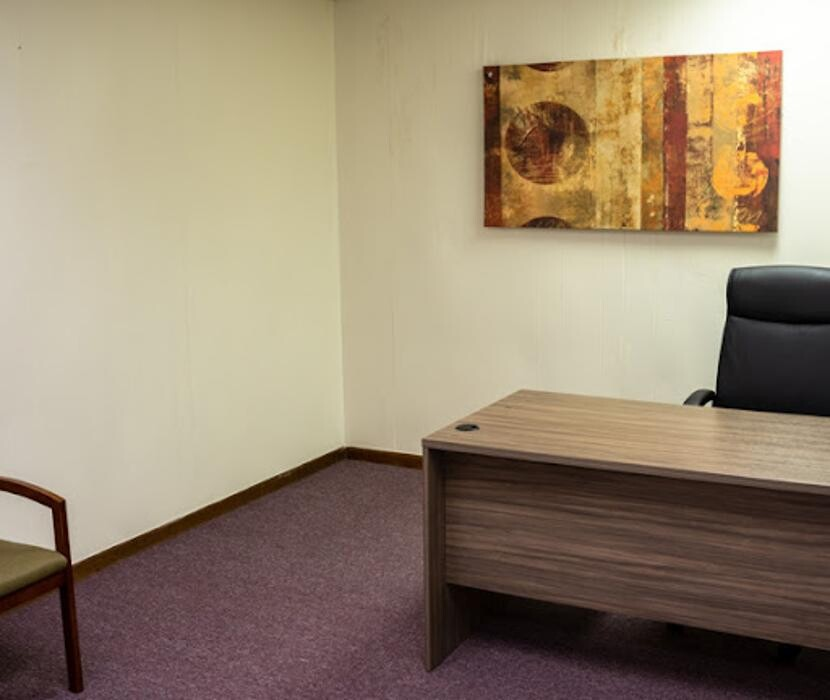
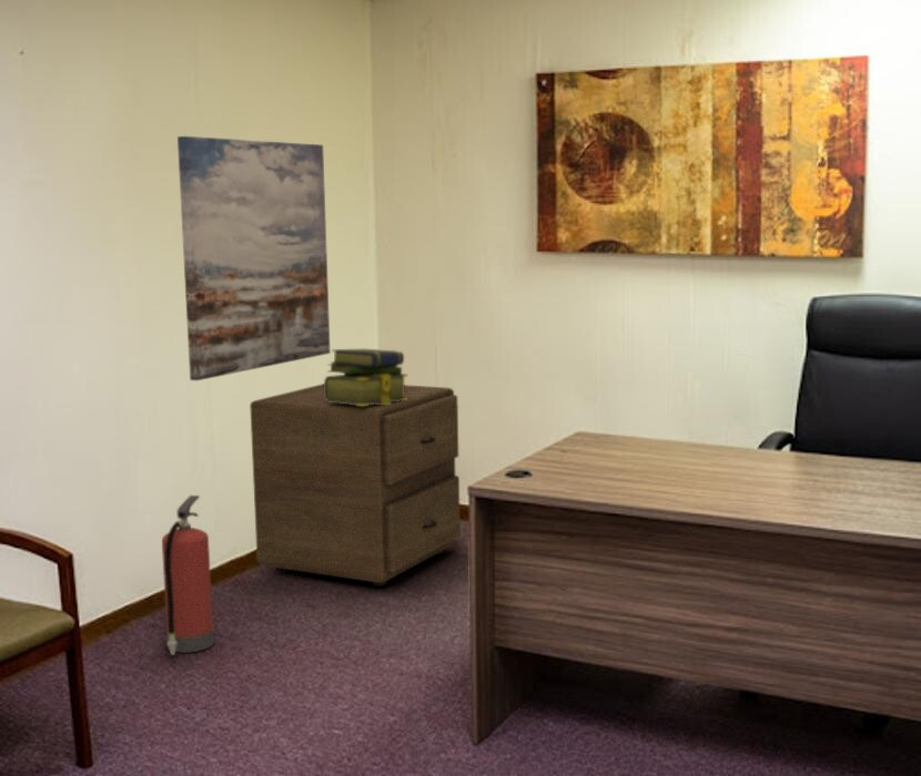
+ filing cabinet (364, 479)
+ stack of books (365, 374)
+ wall art (261, 255)
+ fire extinguisher (182, 576)
